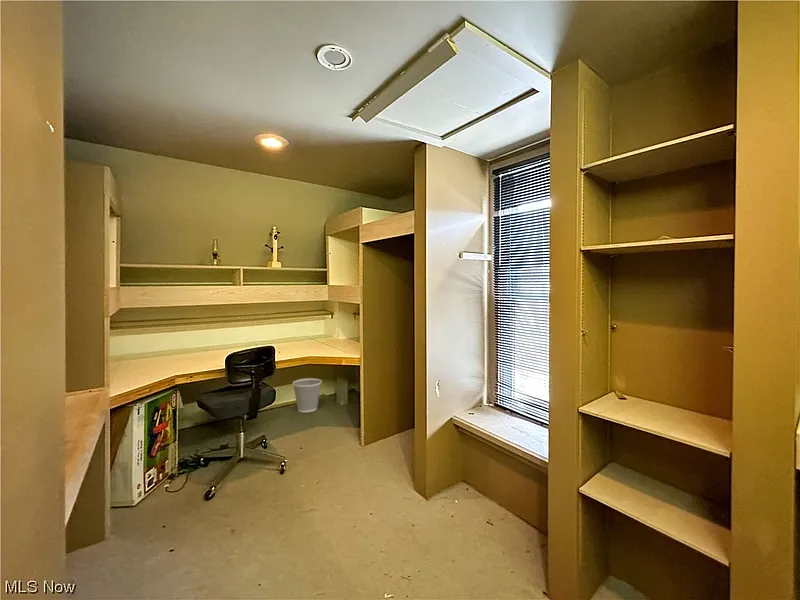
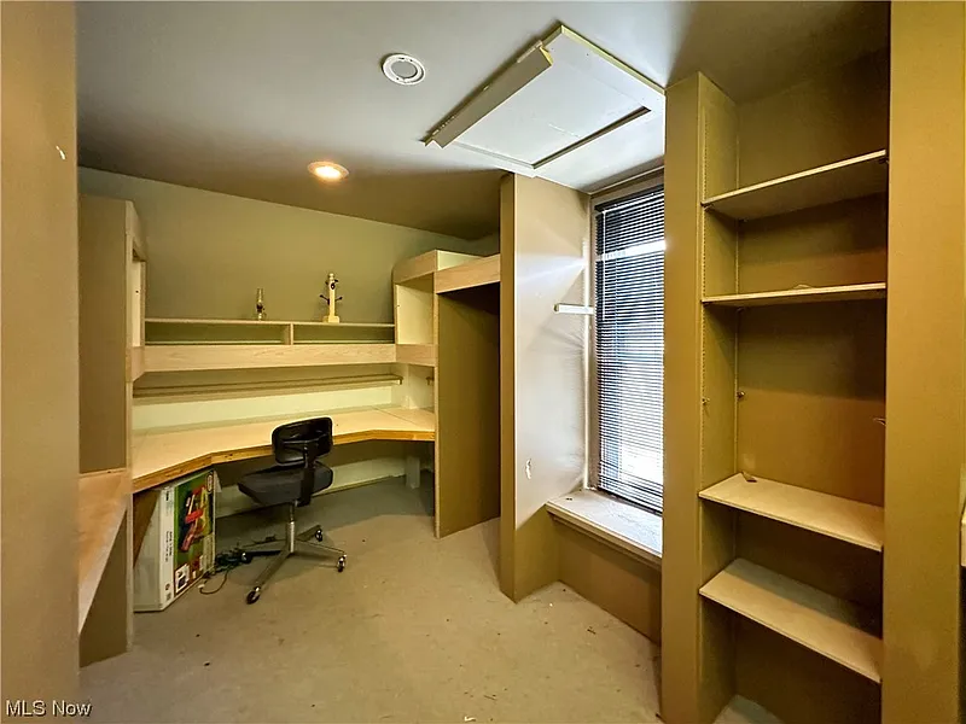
- wastebasket (307, 395)
